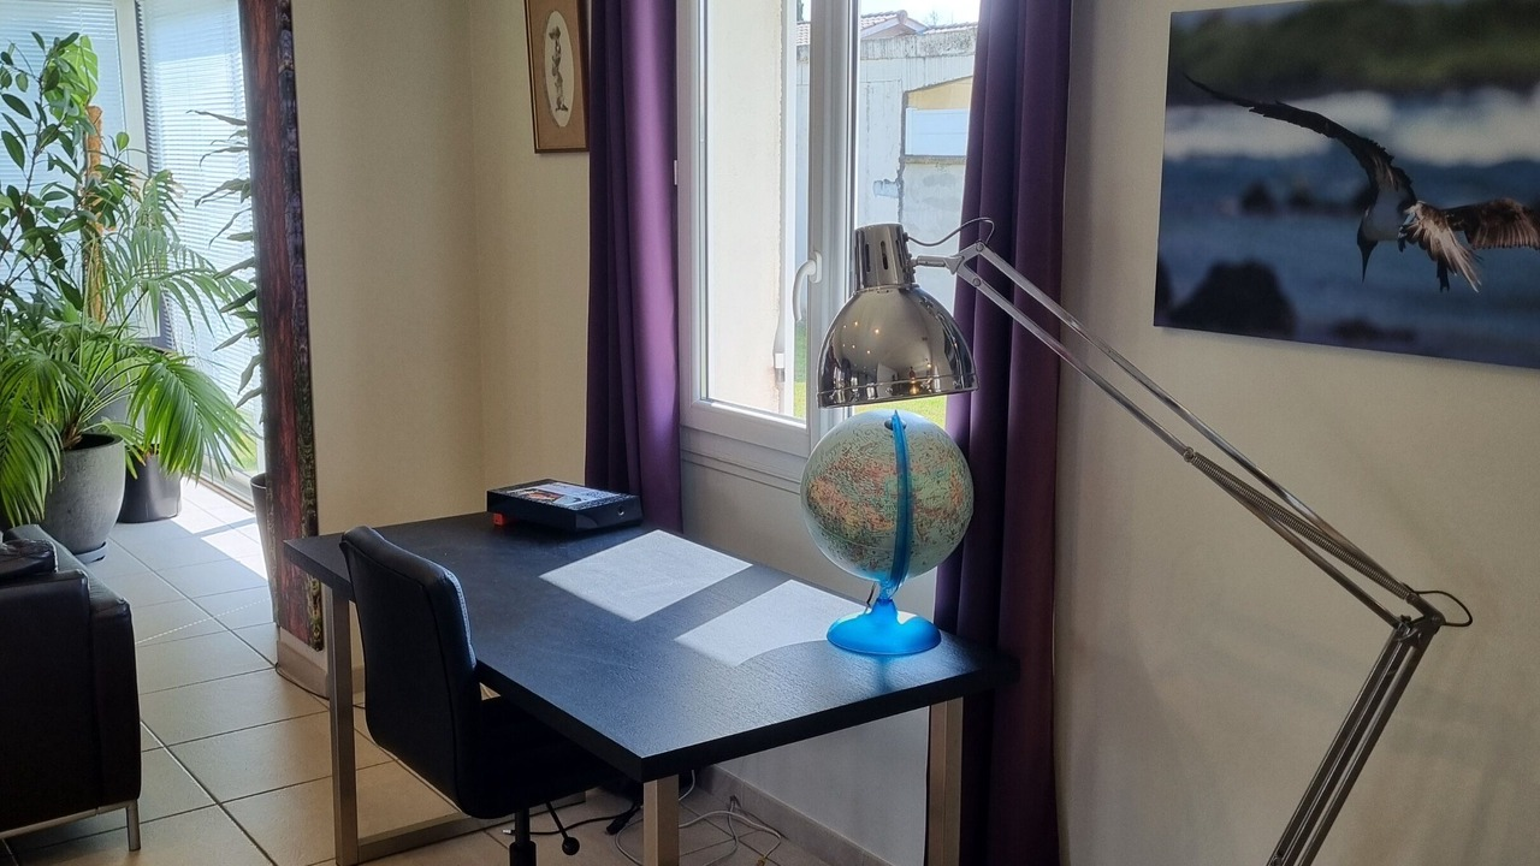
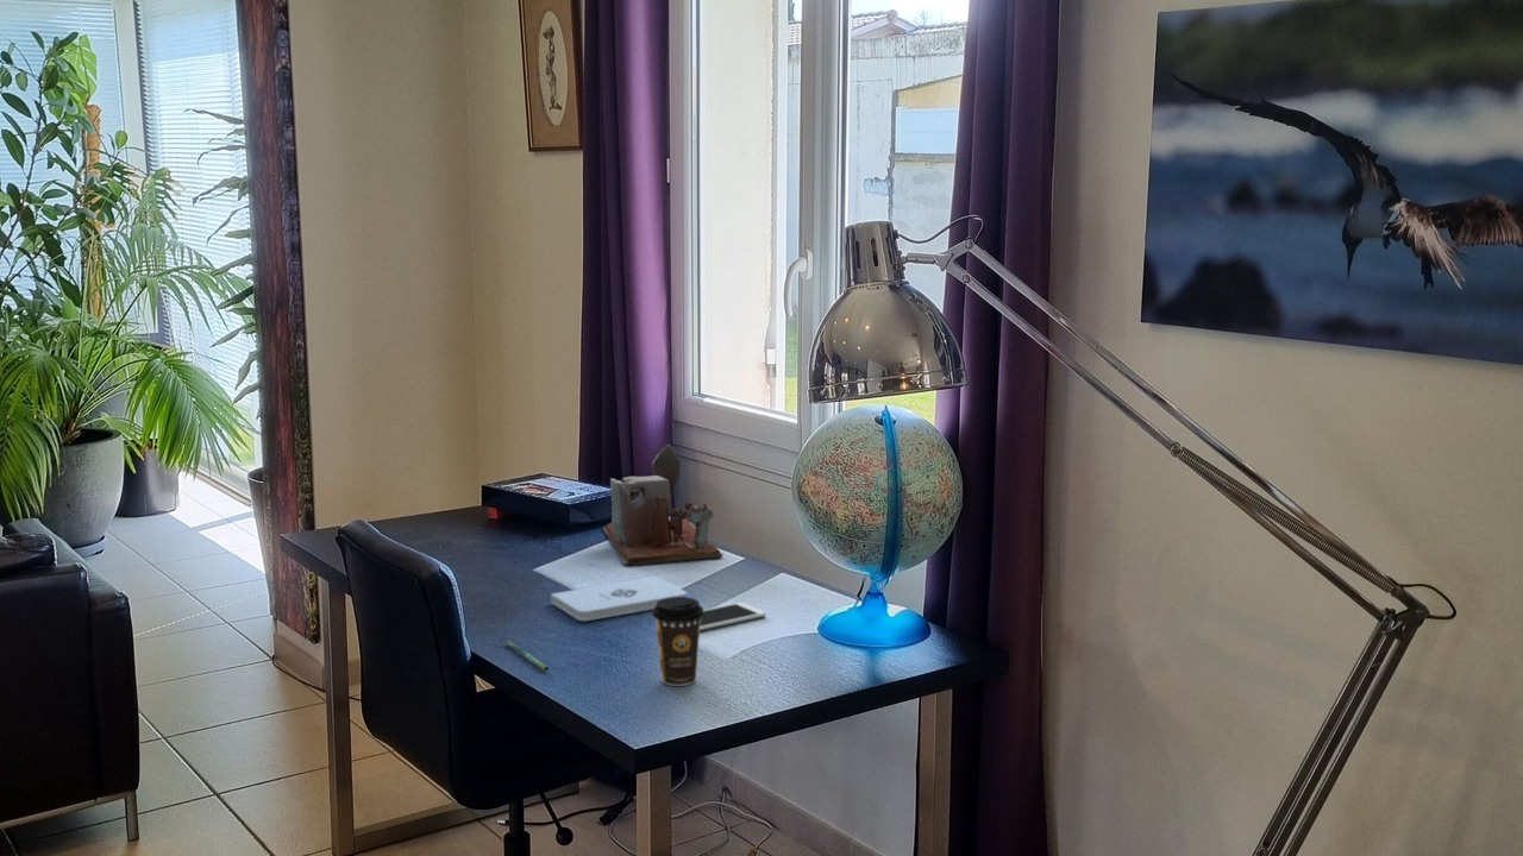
+ desk organizer (658, 496)
+ notepad (620, 598)
+ cell phone (715, 617)
+ coffee cup (678, 641)
+ pen (526, 655)
